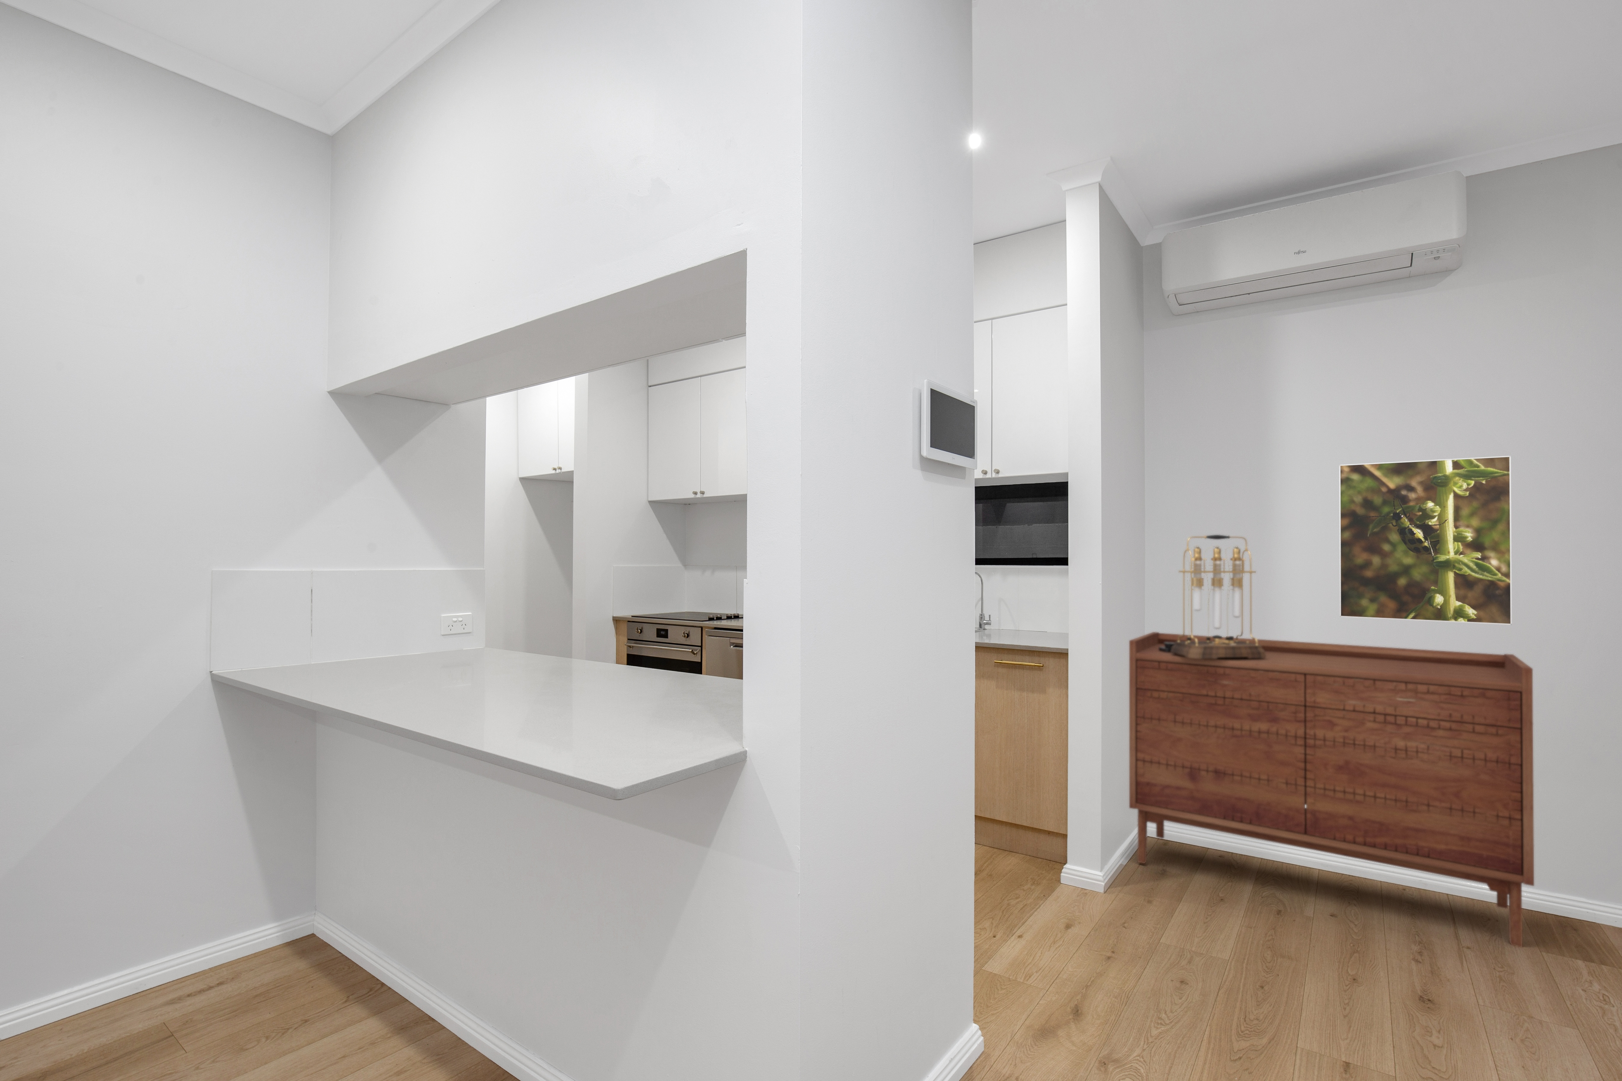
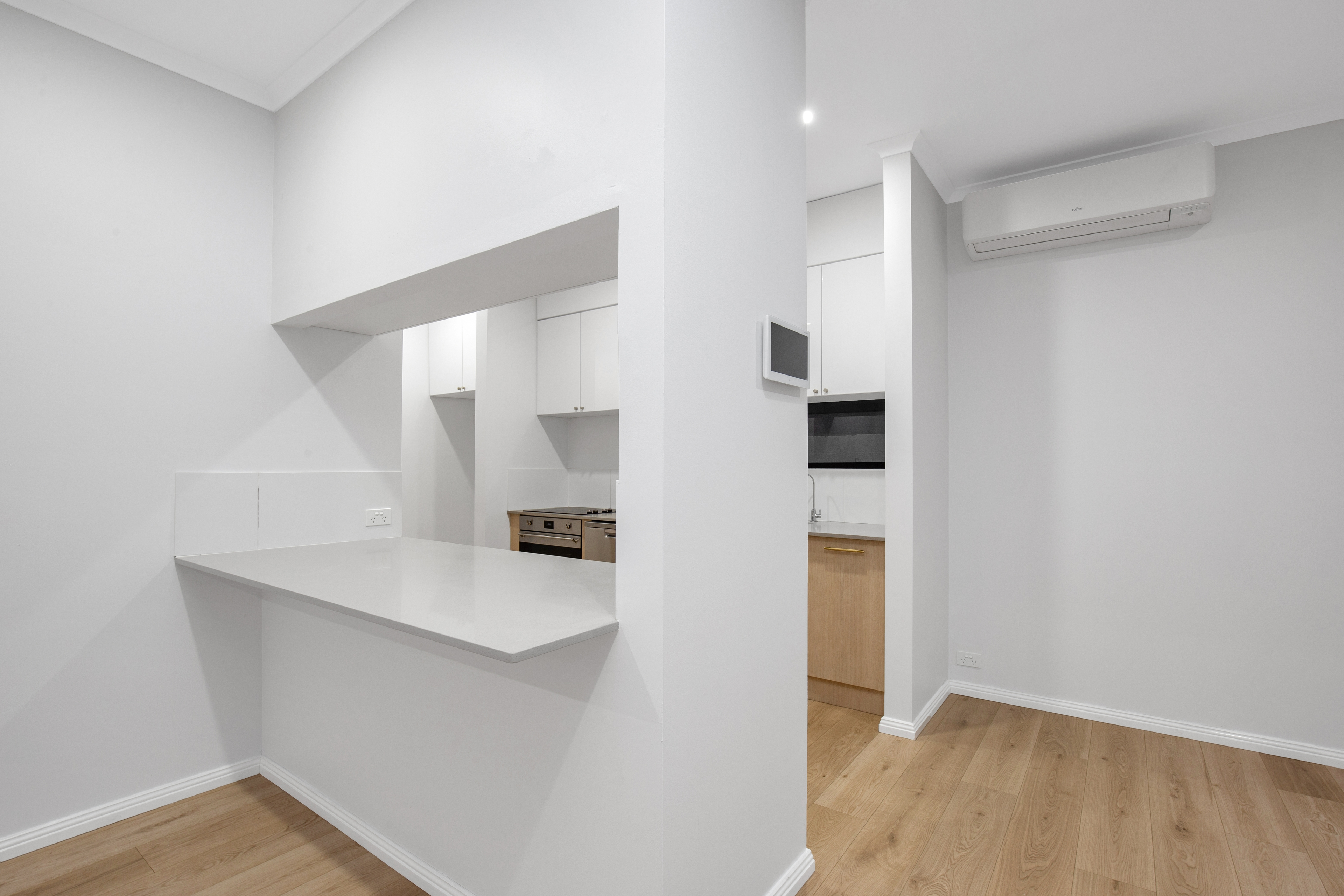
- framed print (1420, 540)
- table lamp (1208, 594)
- sideboard (1309, 765)
